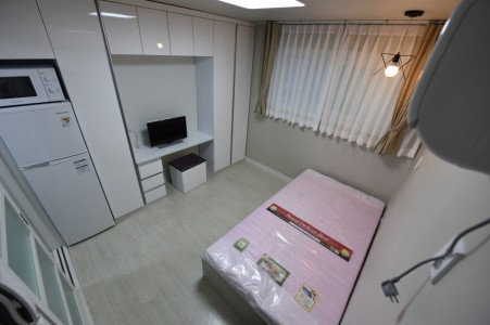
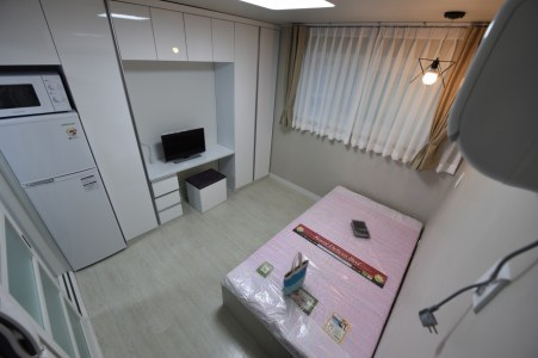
+ hardback book (359, 228)
+ tote bag (297, 271)
